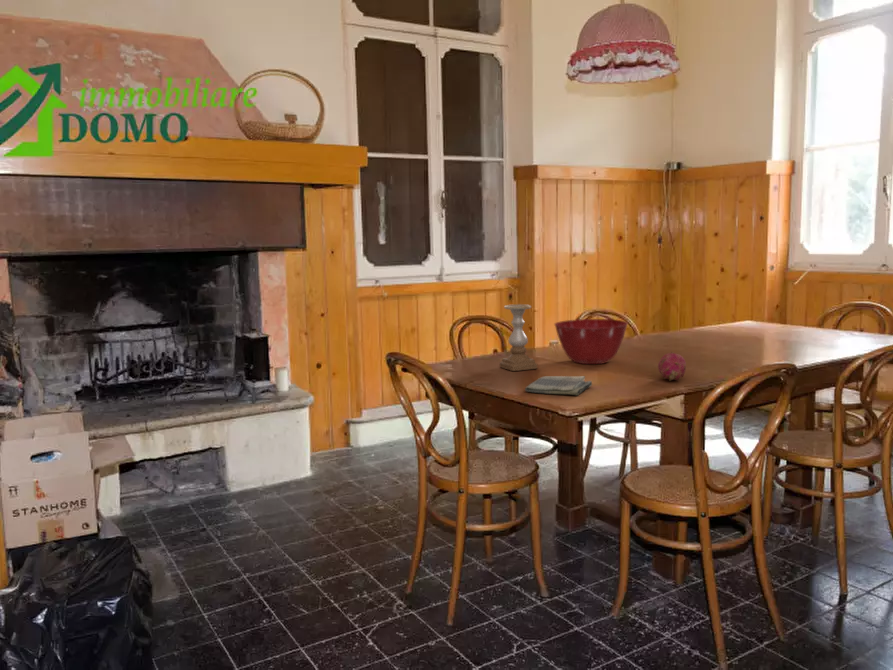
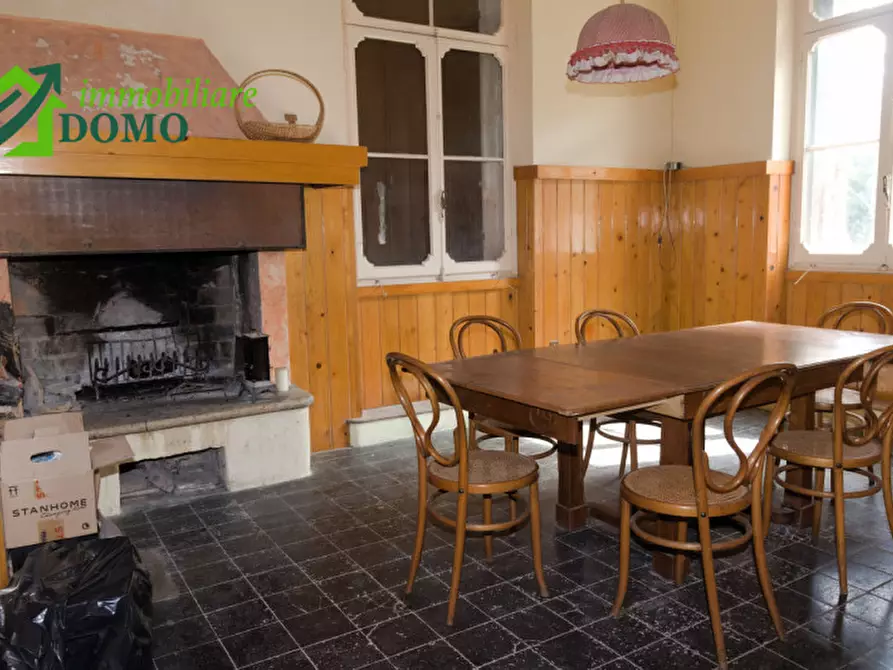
- mixing bowl (590, 342)
- candle holder (518, 336)
- fruit (671, 365)
- dish towel (559, 384)
